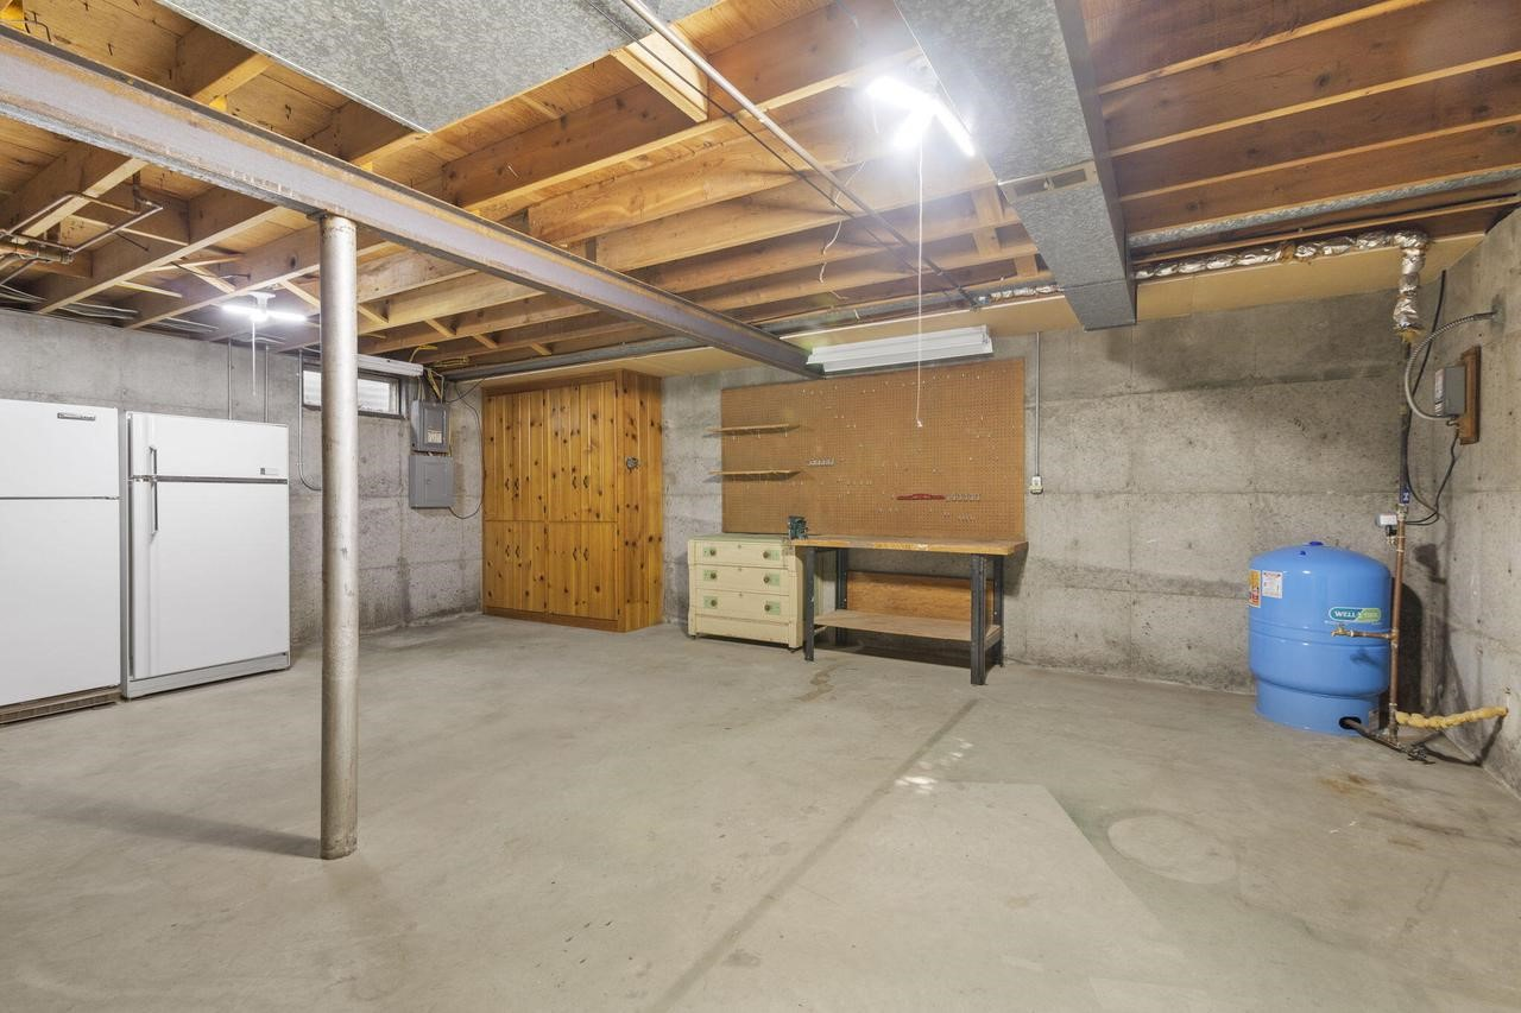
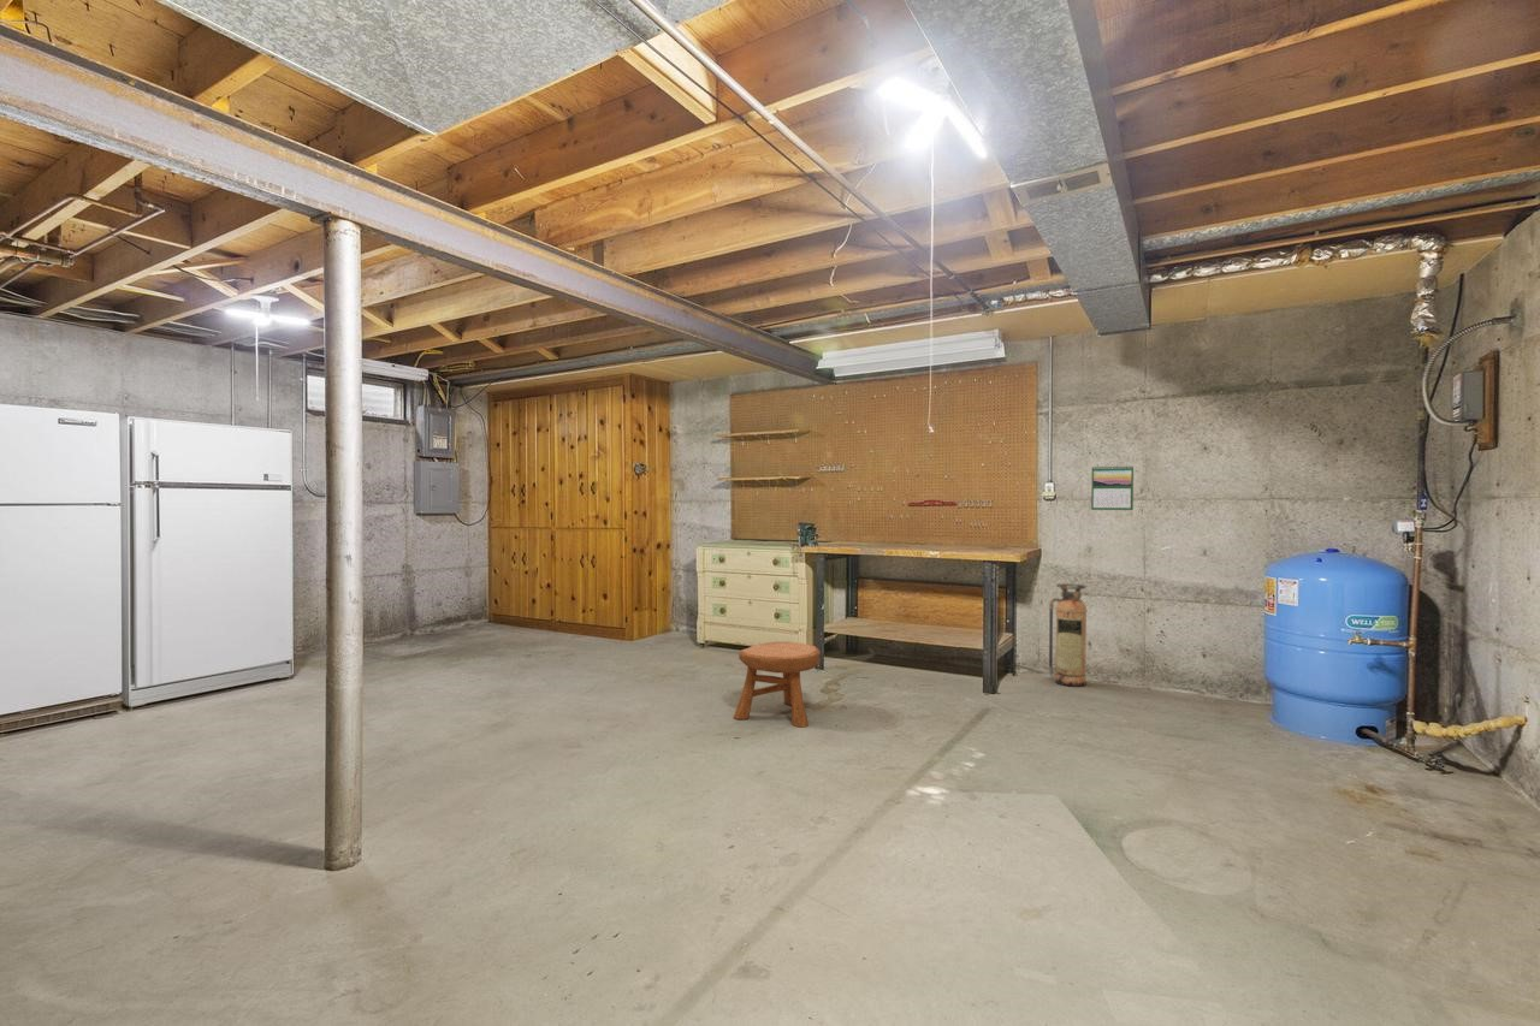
+ stool (781, 680)
+ fire extinguisher (1067, 634)
+ calendar (1112, 487)
